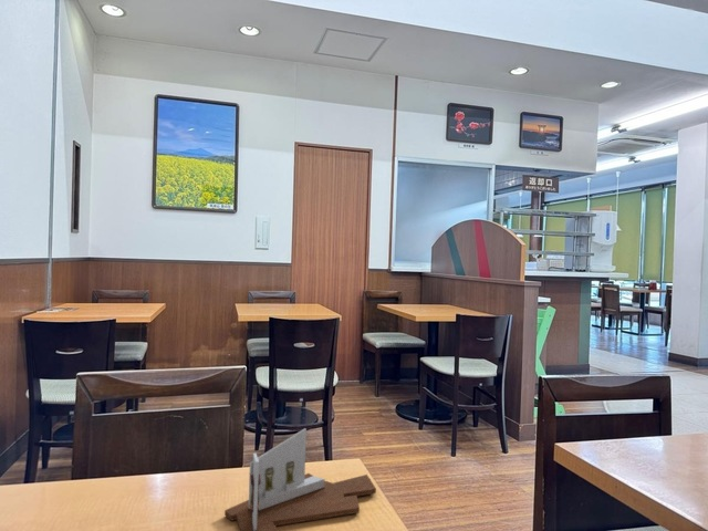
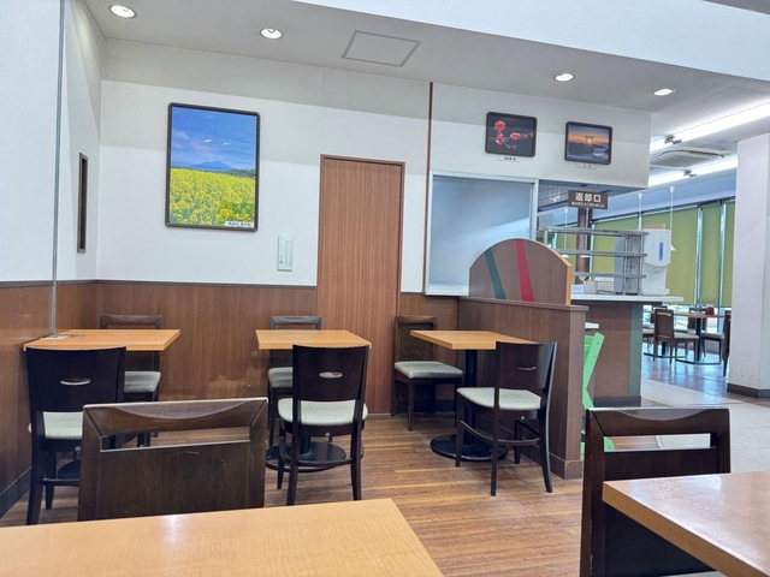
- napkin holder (306, 473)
